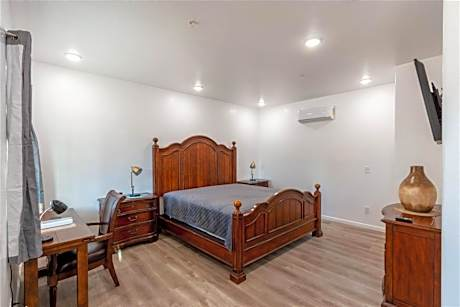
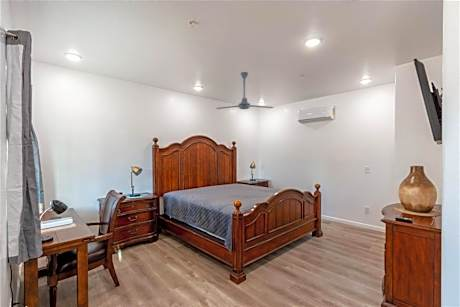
+ ceiling fan (244, 88)
